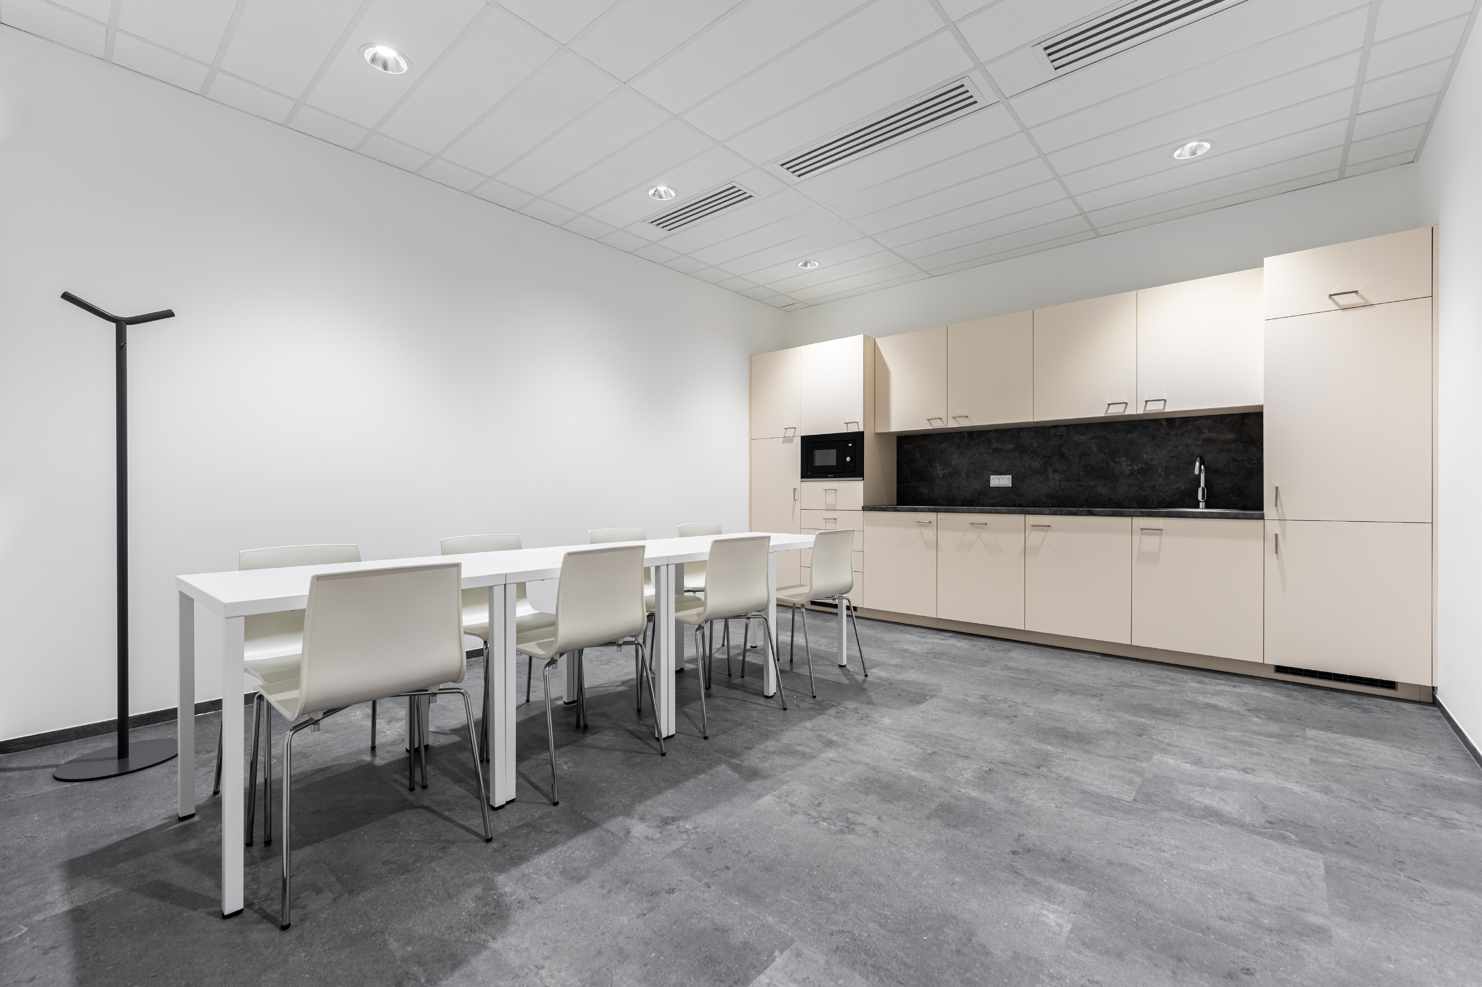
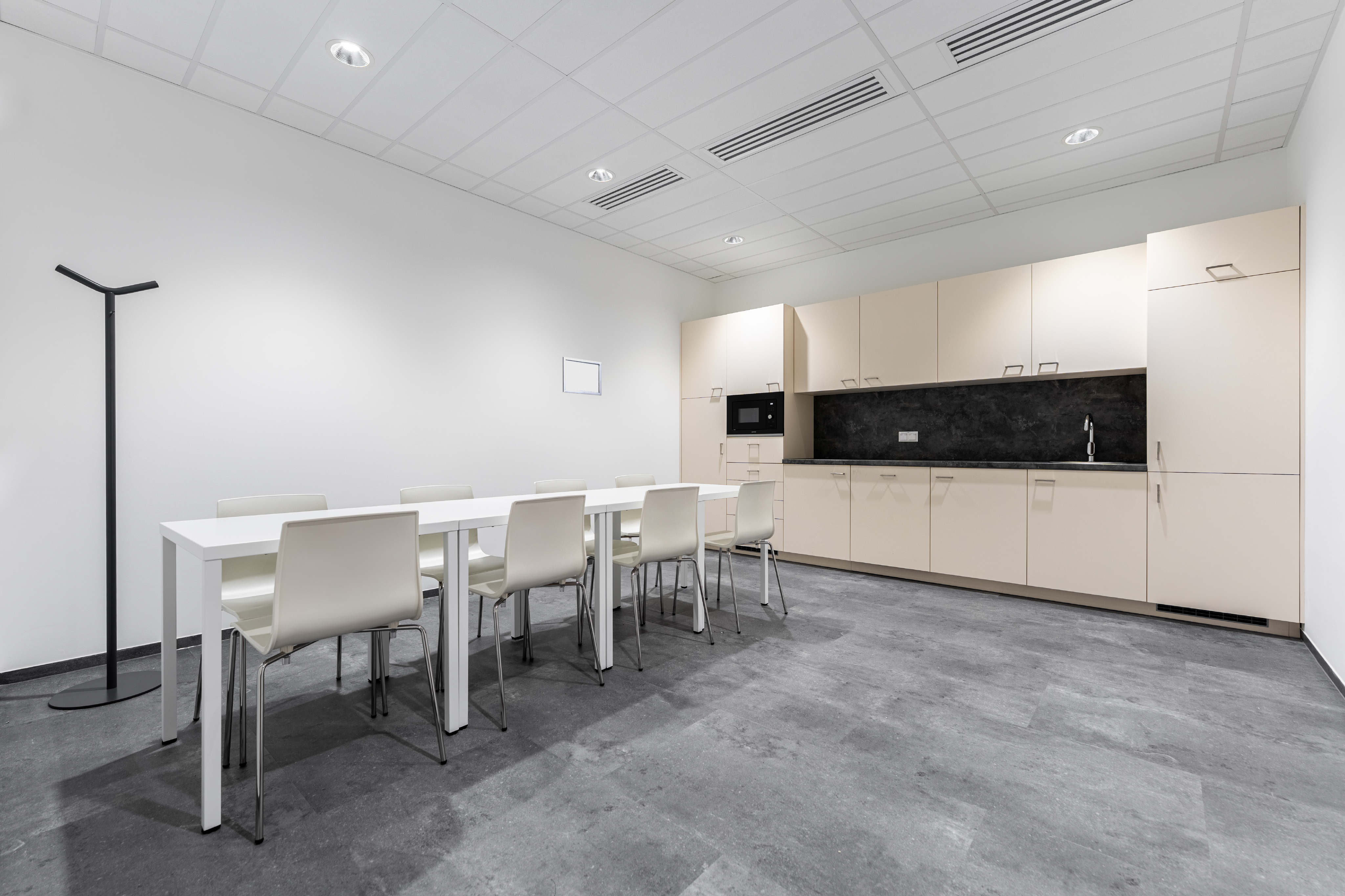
+ wall art (583, 377)
